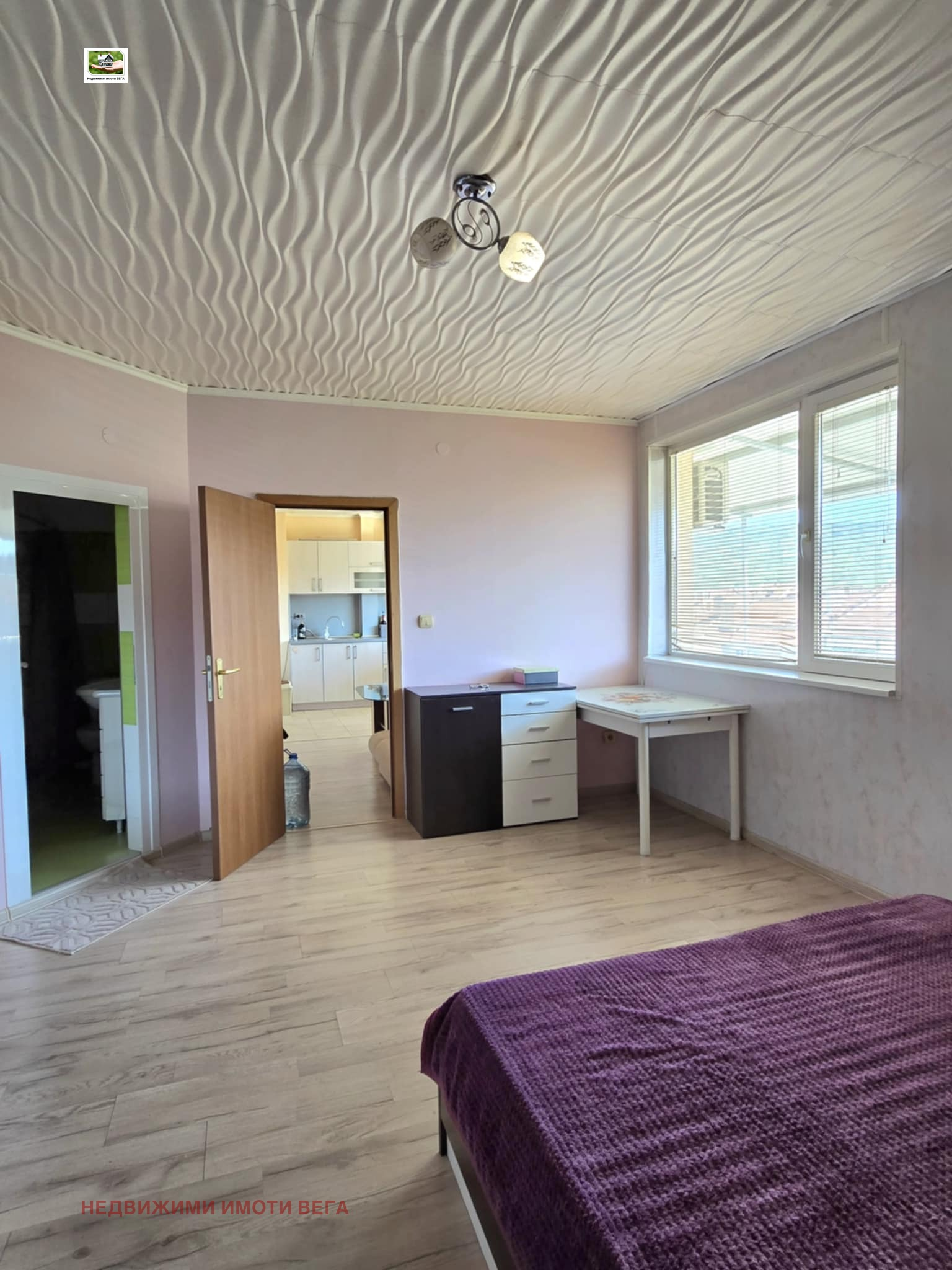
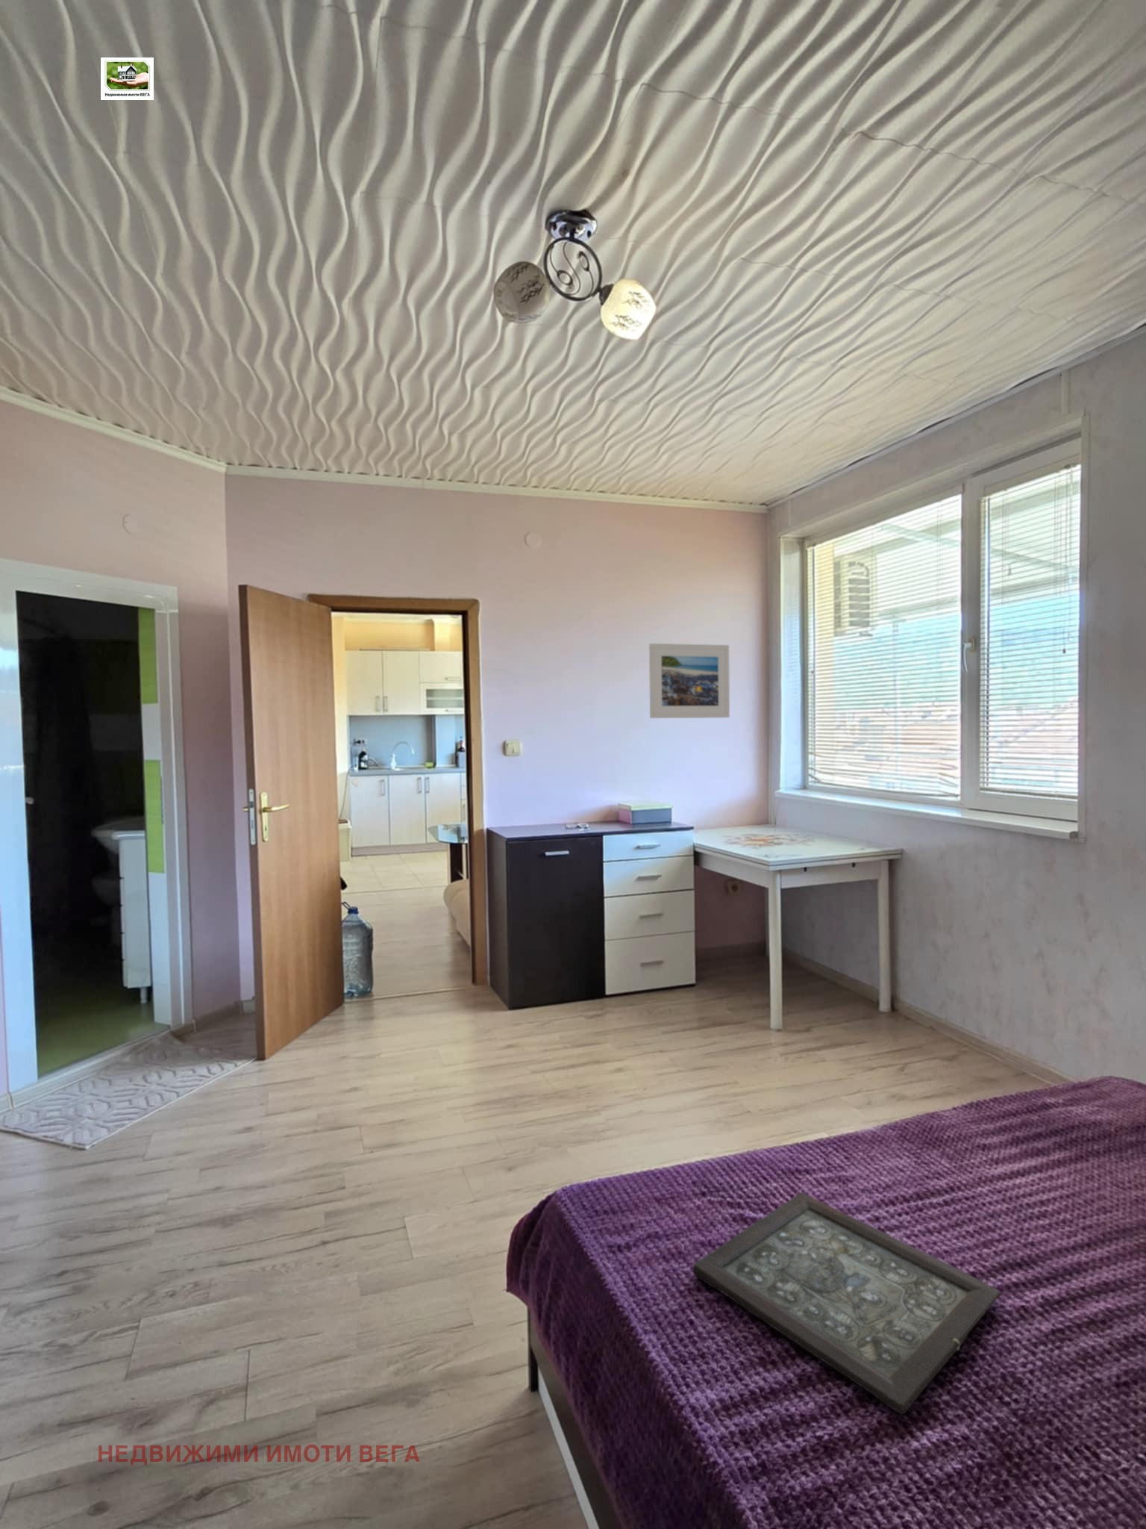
+ tray (843, 1281)
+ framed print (690, 681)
